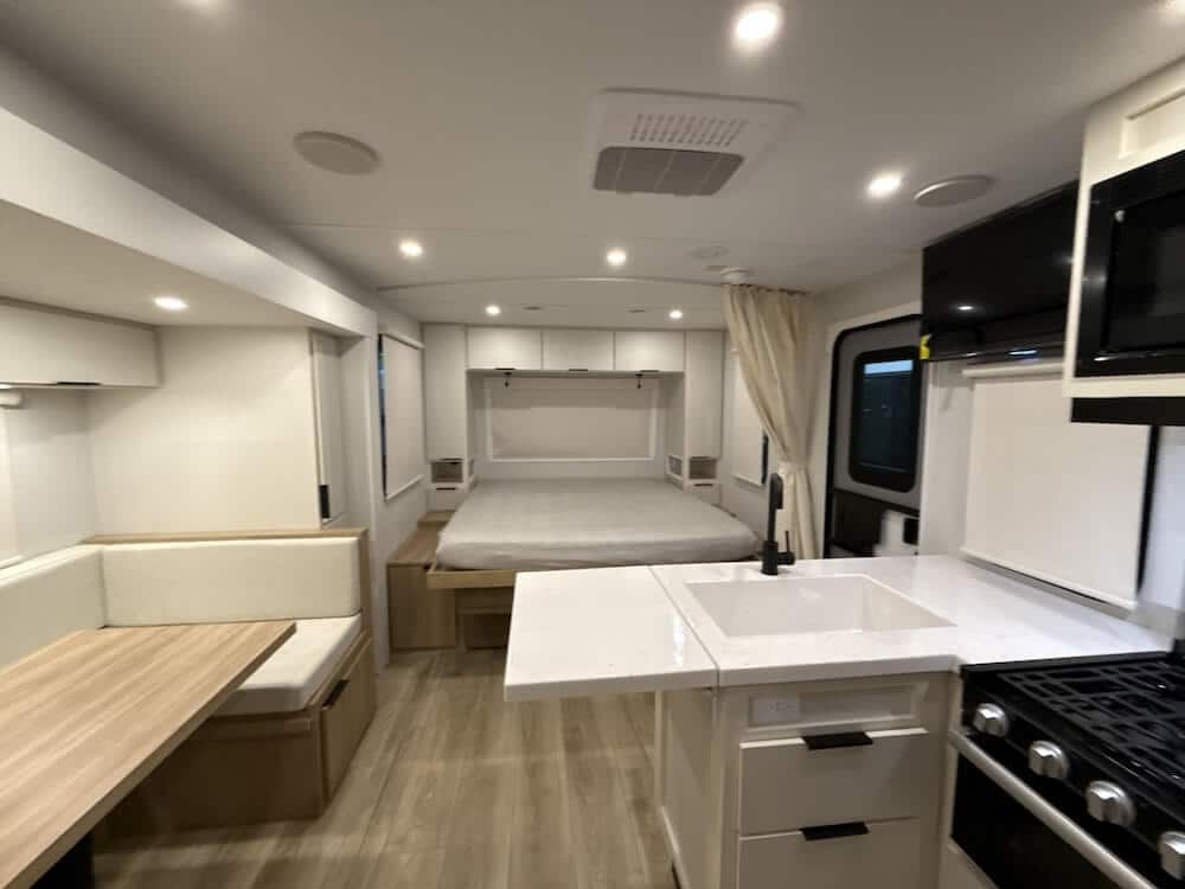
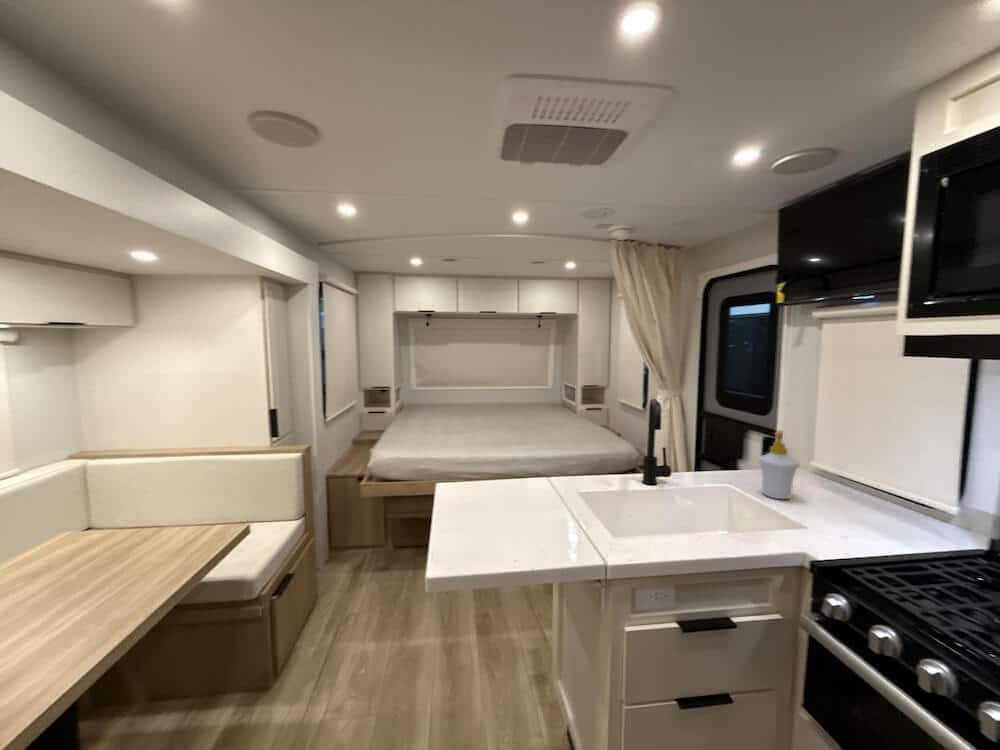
+ soap bottle (778, 463)
